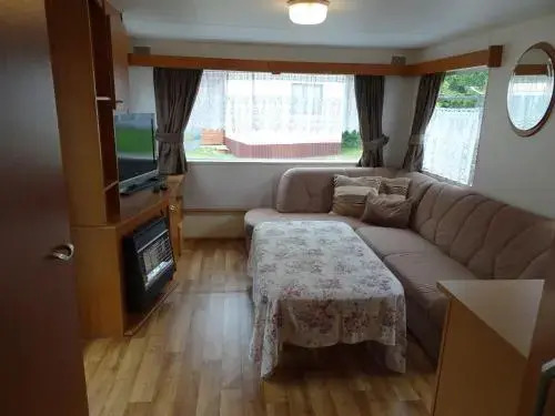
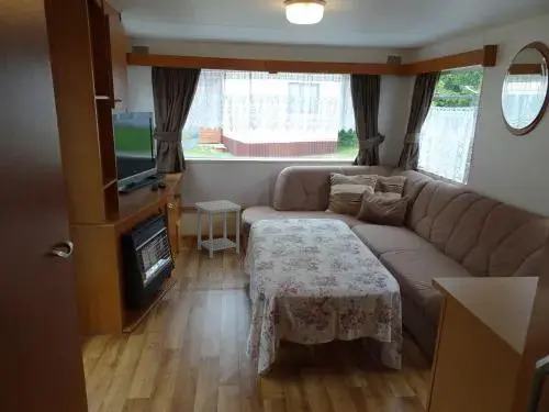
+ side table (223, 227)
